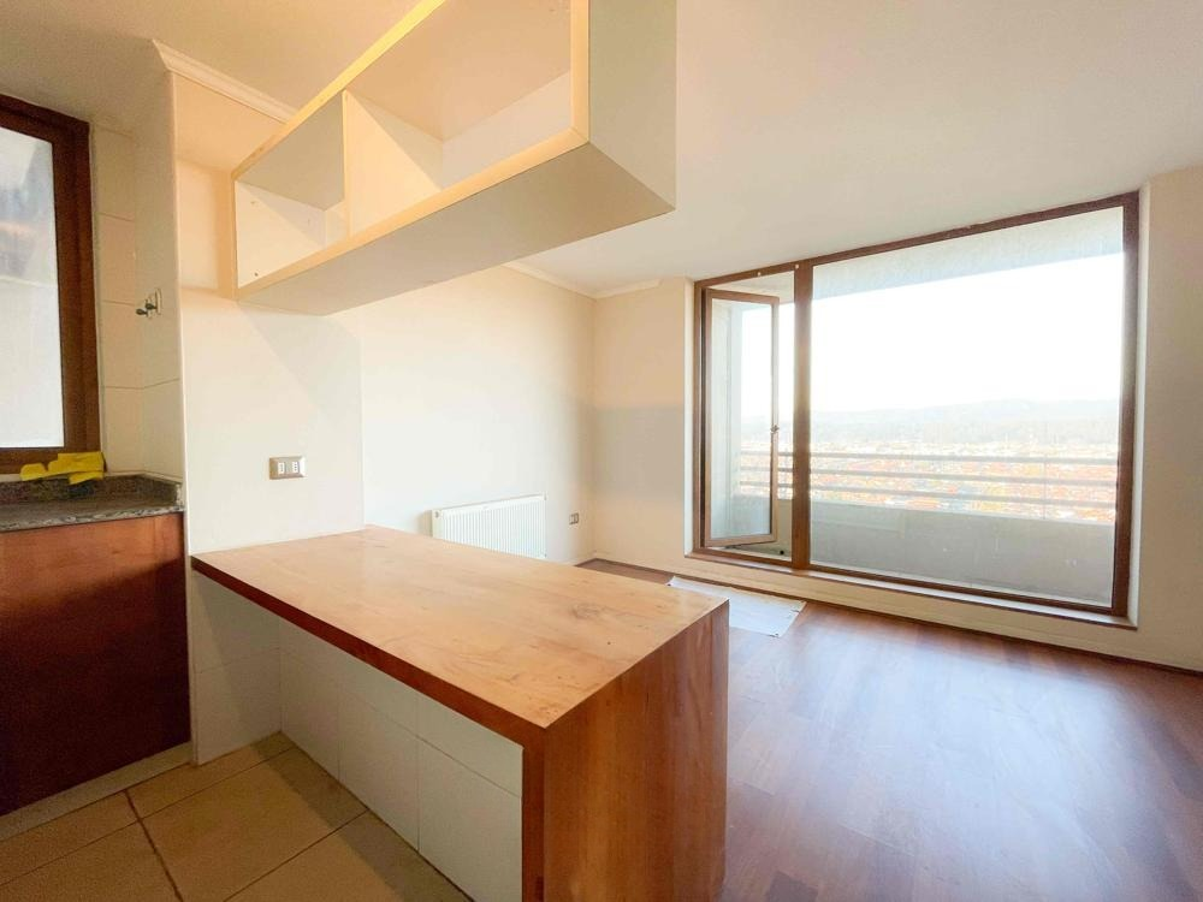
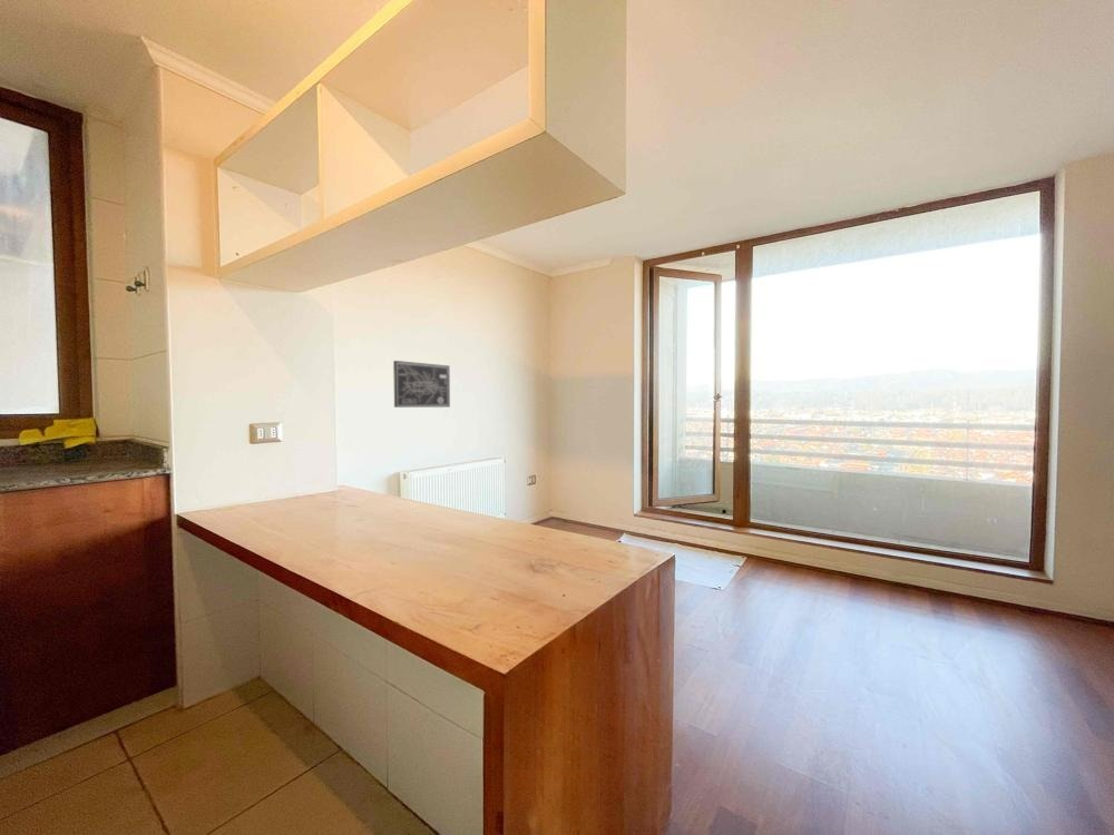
+ wall art (423, 385)
